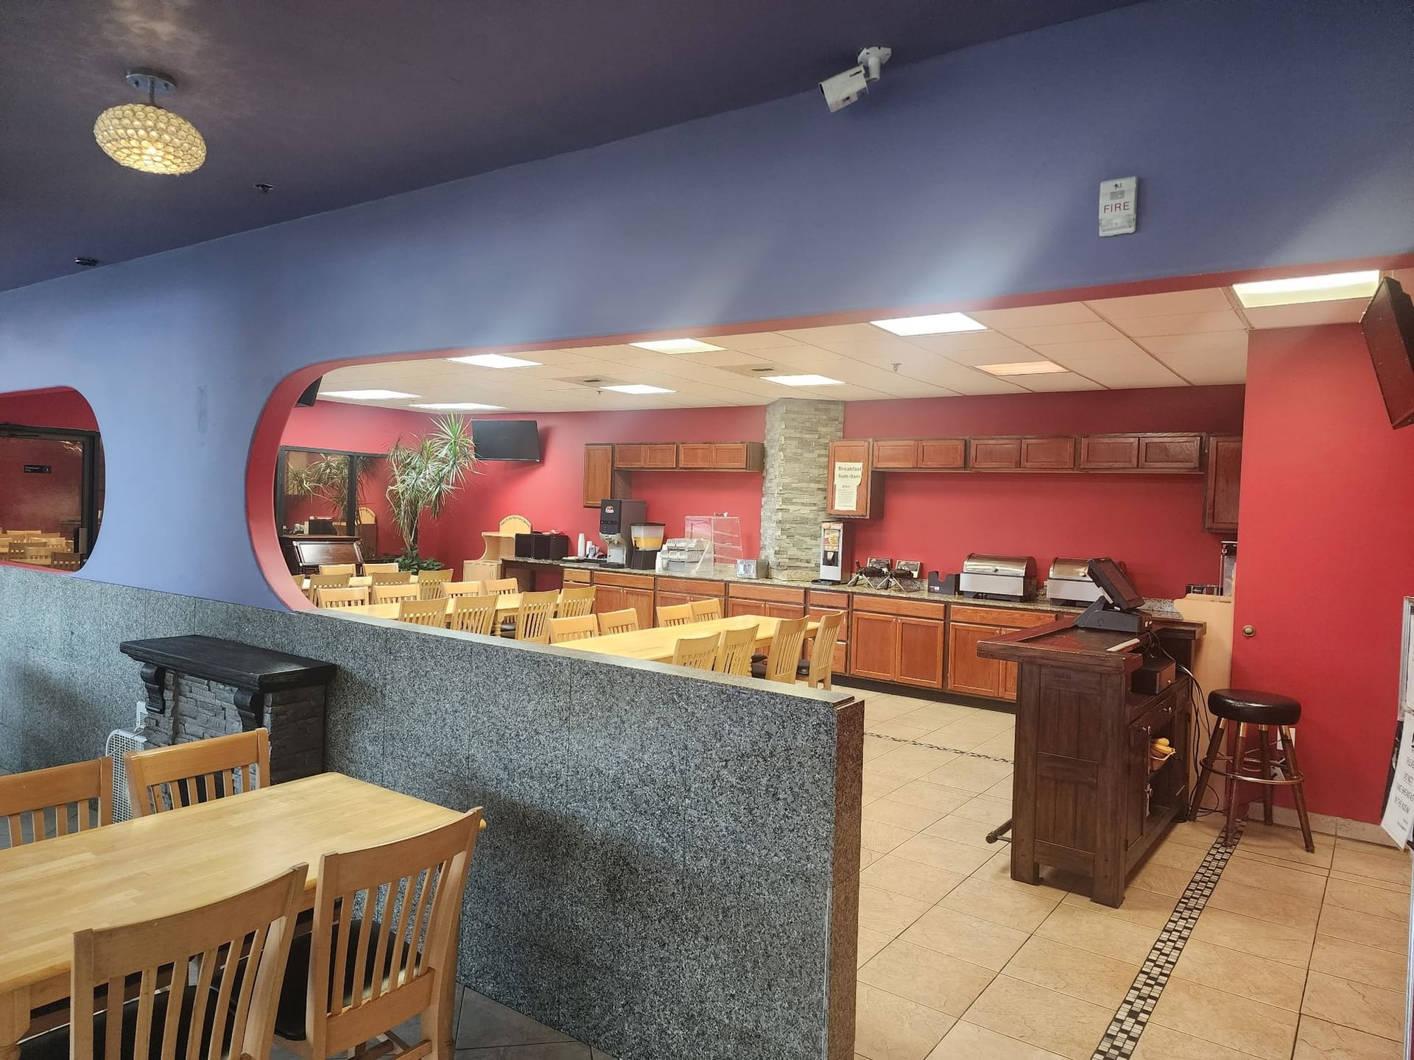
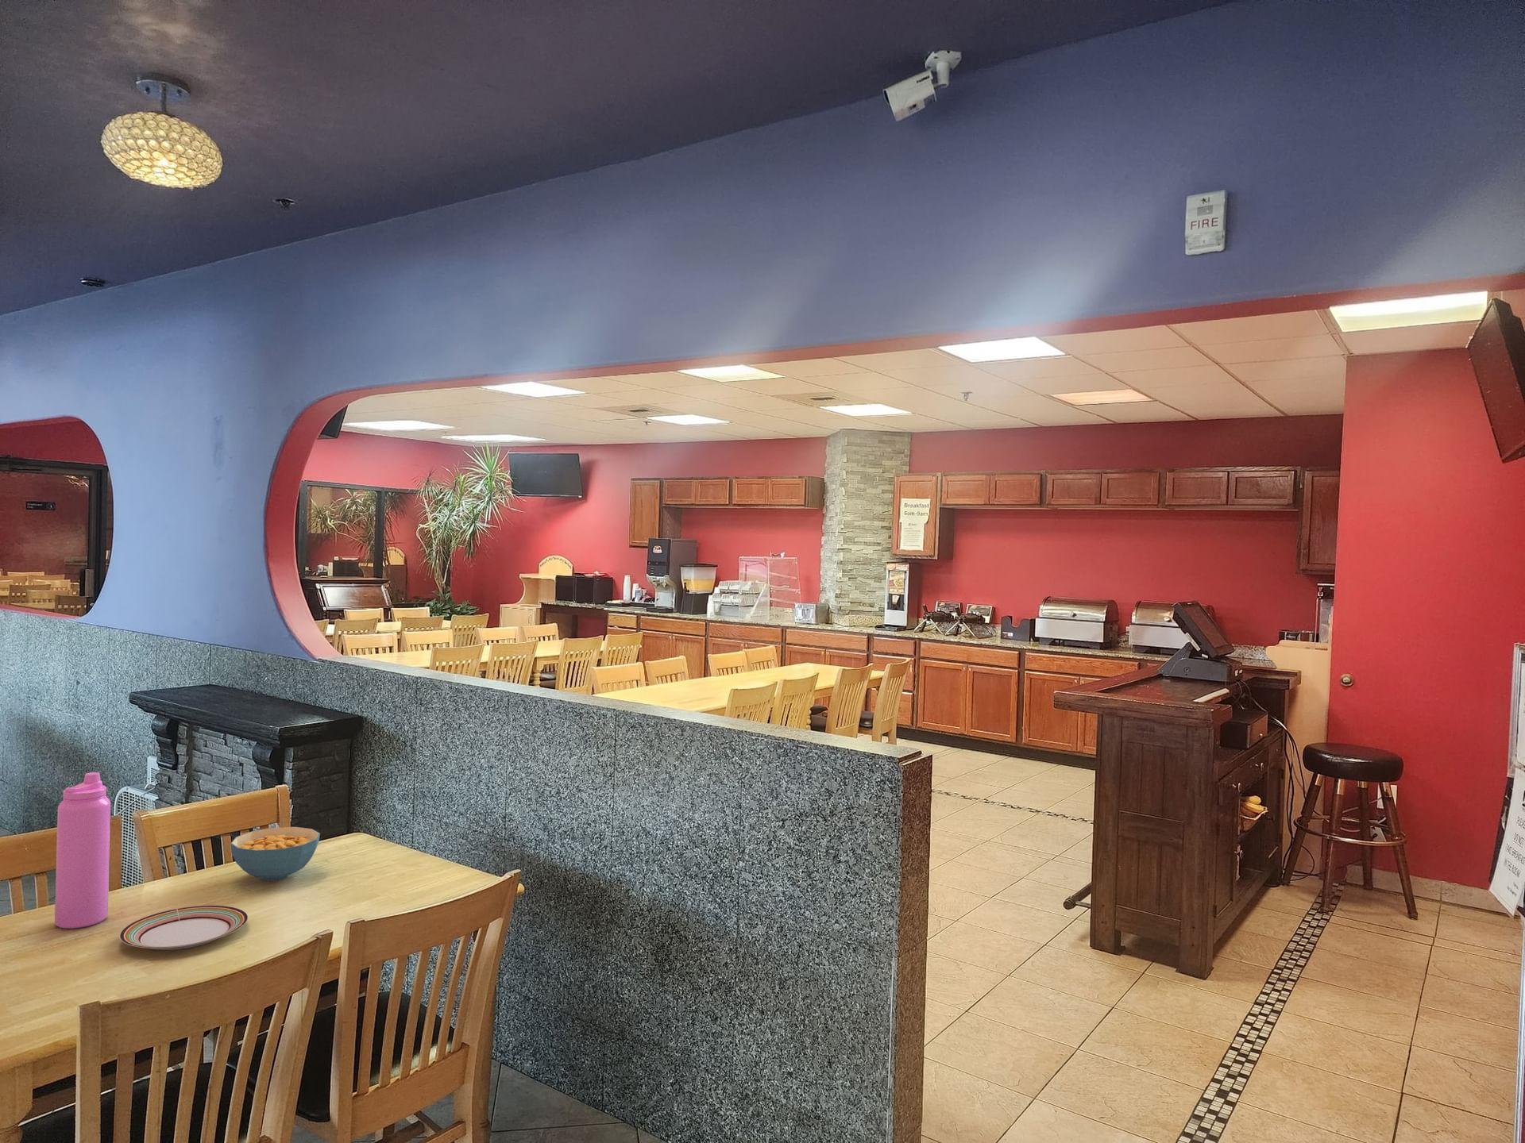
+ plate (185, 929)
+ water bottle (83, 848)
+ cereal bowl (276, 857)
